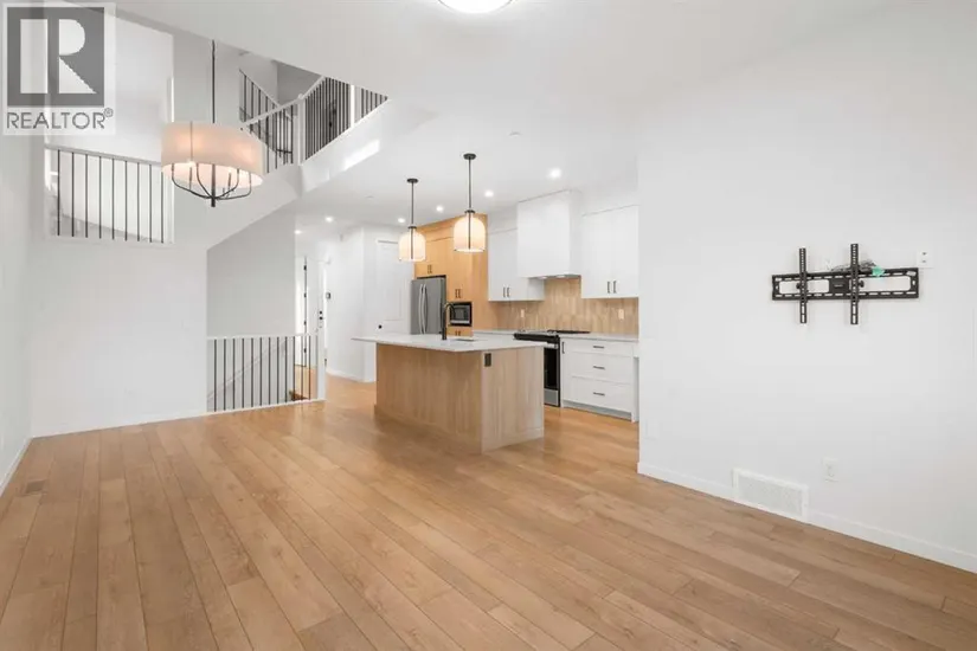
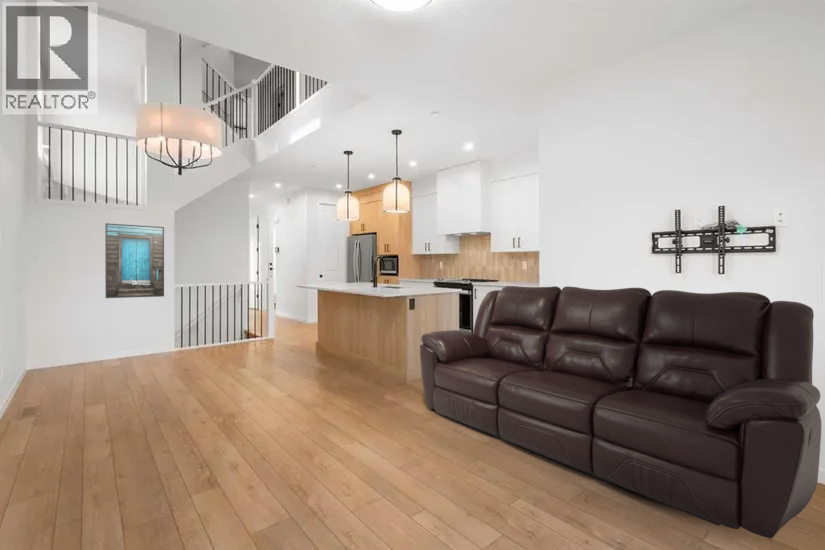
+ sofa (577, 363)
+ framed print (135, 261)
